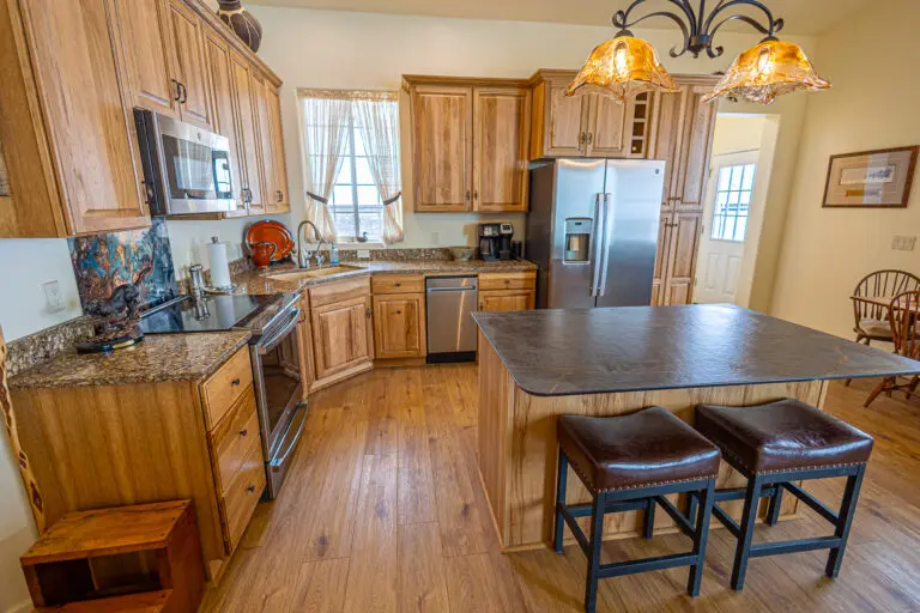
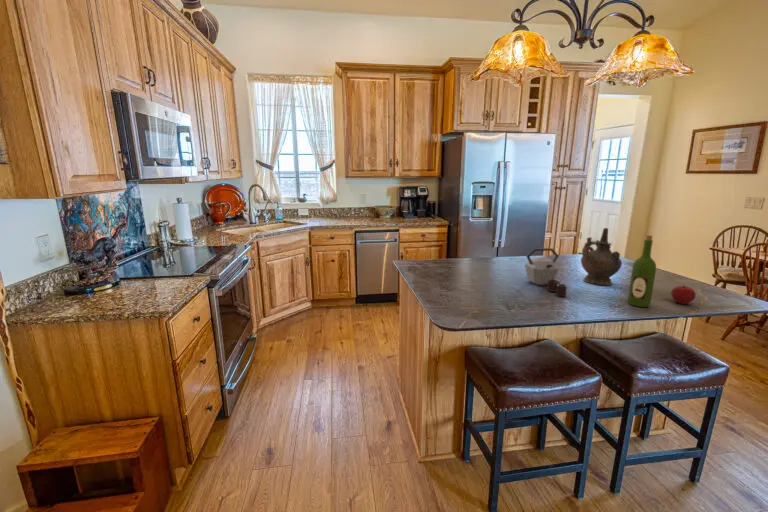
+ ceremonial vessel (599, 255)
+ kettle (549, 269)
+ wine bottle (643, 270)
+ apple (683, 293)
